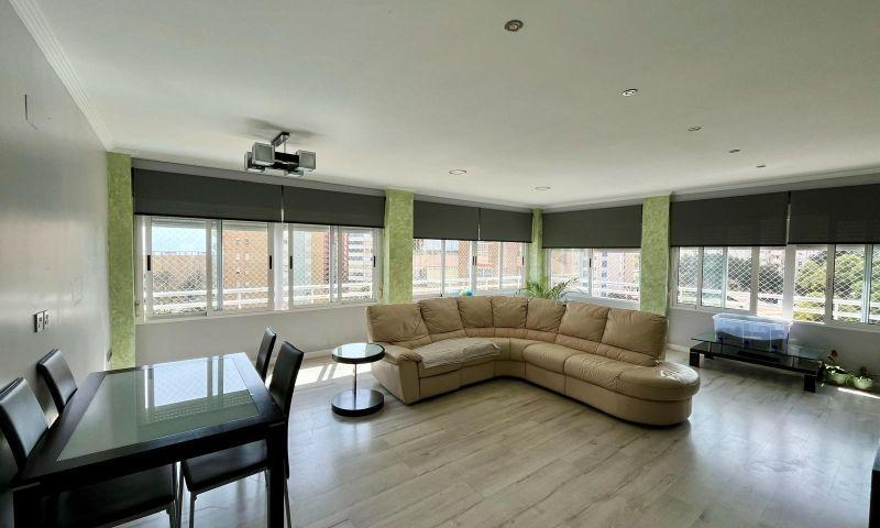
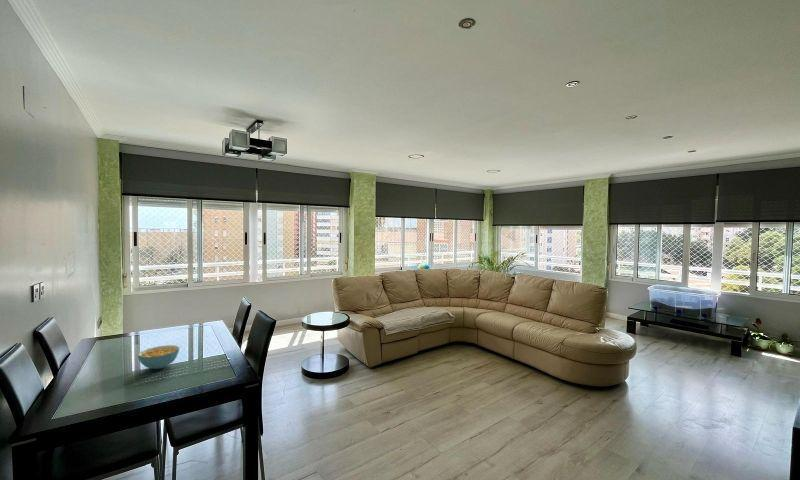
+ cereal bowl (159, 359)
